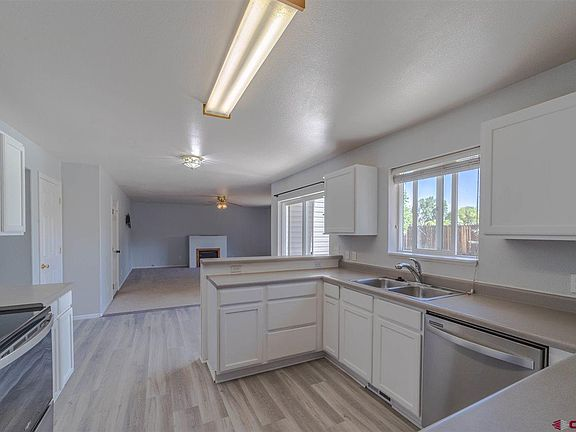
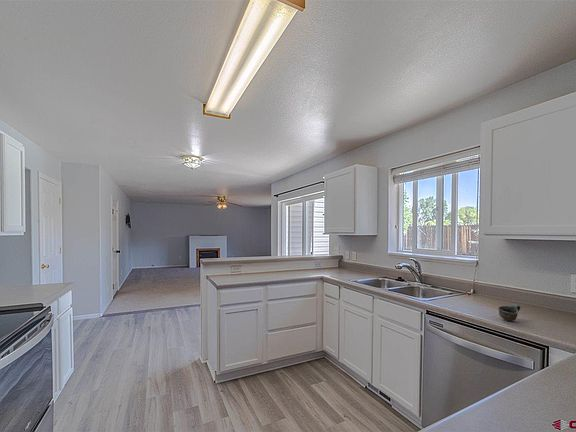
+ cup (509, 312)
